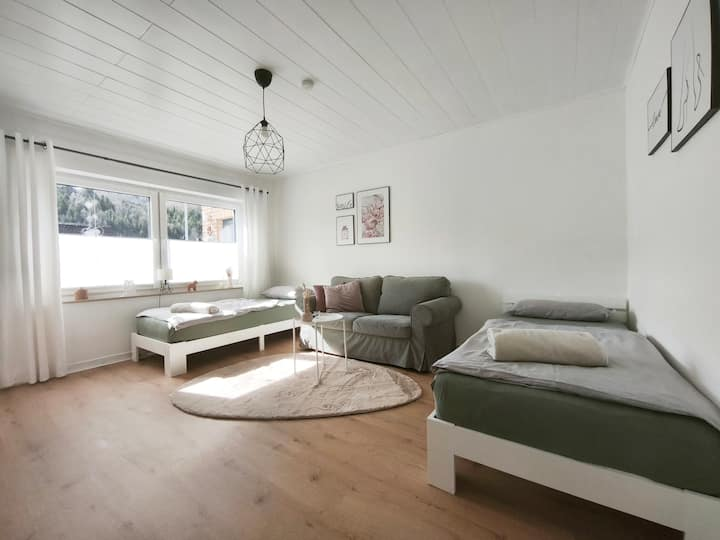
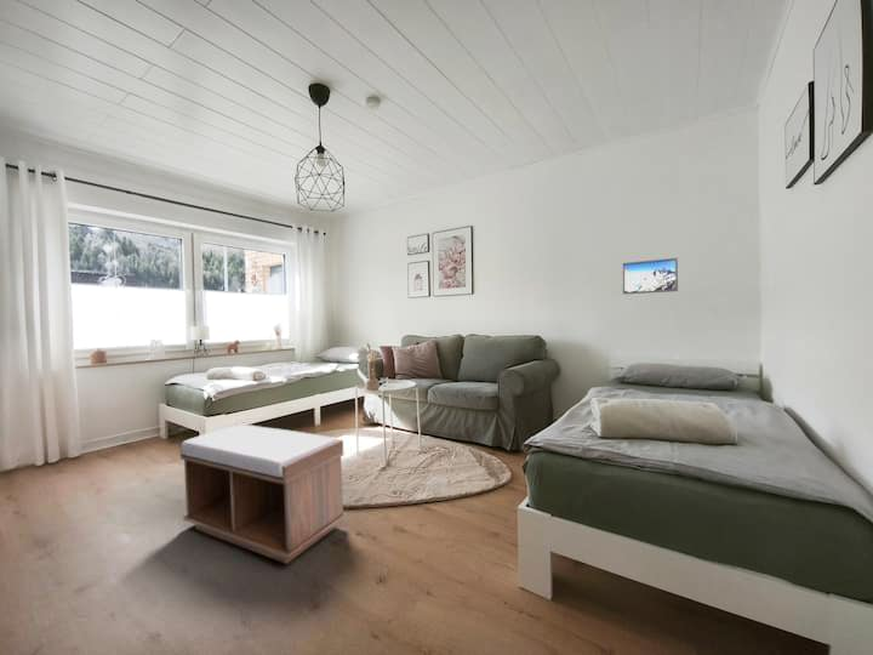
+ bench (261, 483)
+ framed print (649, 277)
